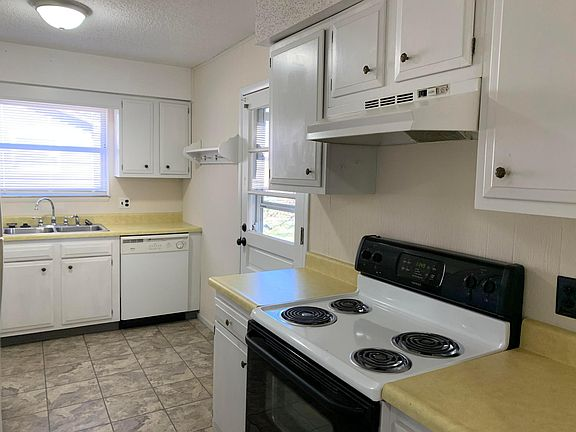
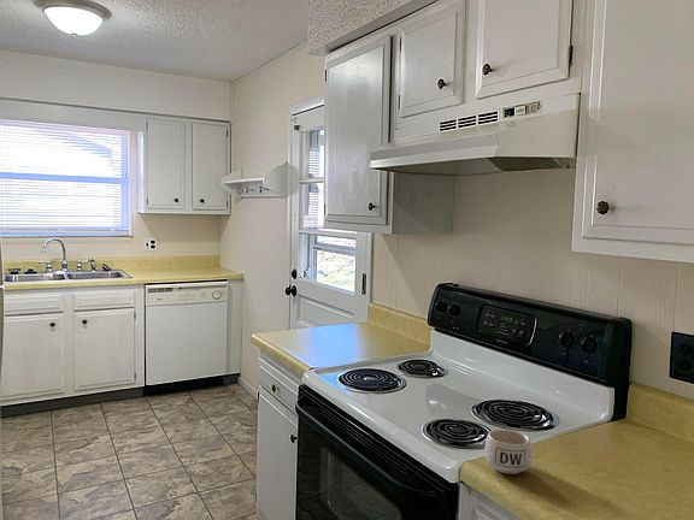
+ mug (507, 450)
